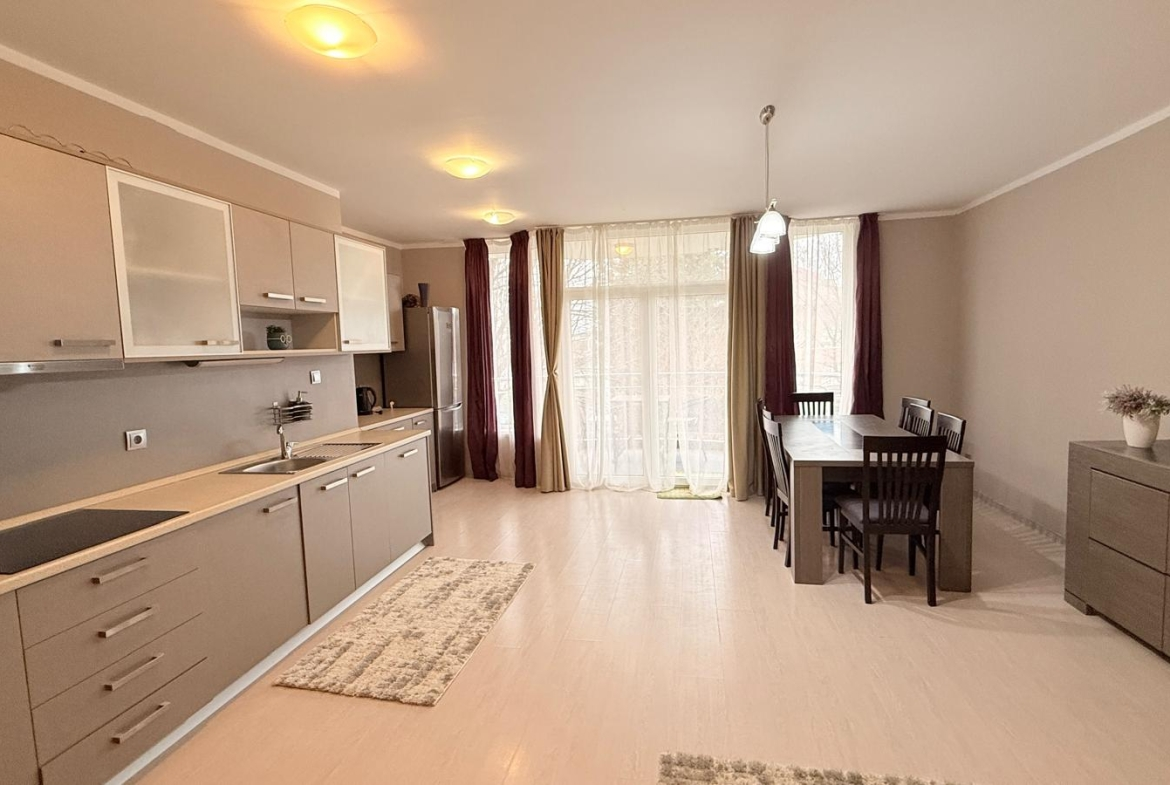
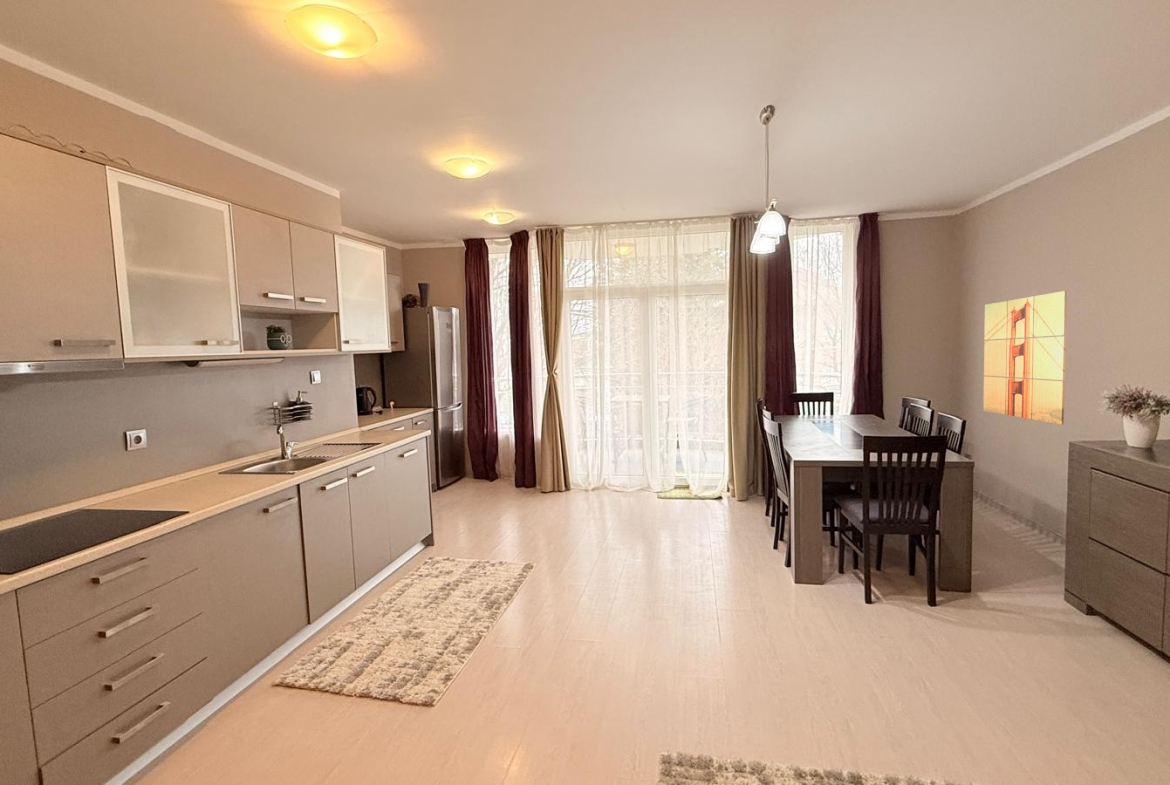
+ wall art (1020, 358)
